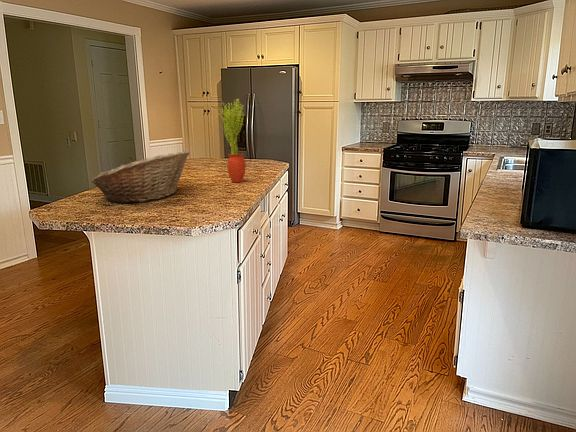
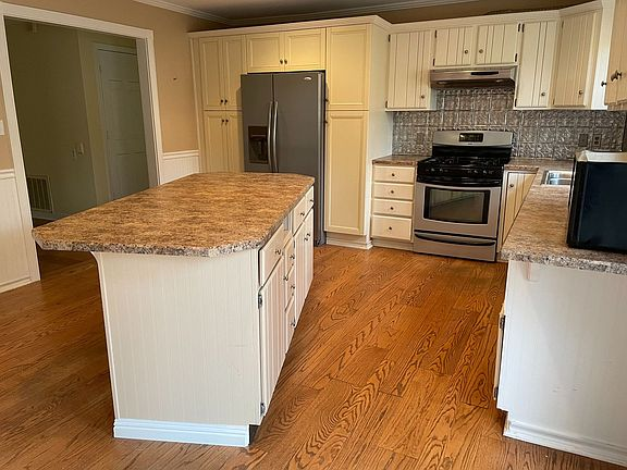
- potted plant (232, 140)
- fruit basket (144, 174)
